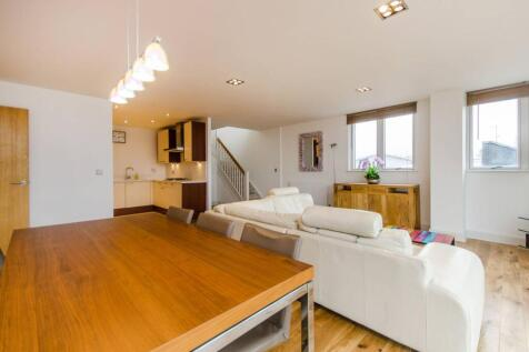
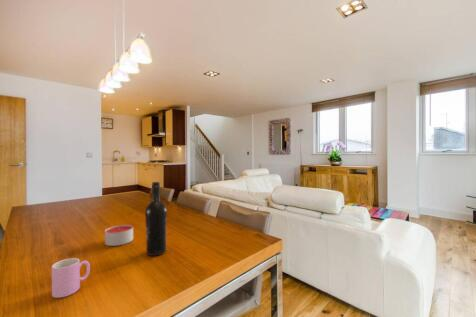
+ candle (119, 234)
+ cup (72, 274)
+ wine bottle (156, 217)
